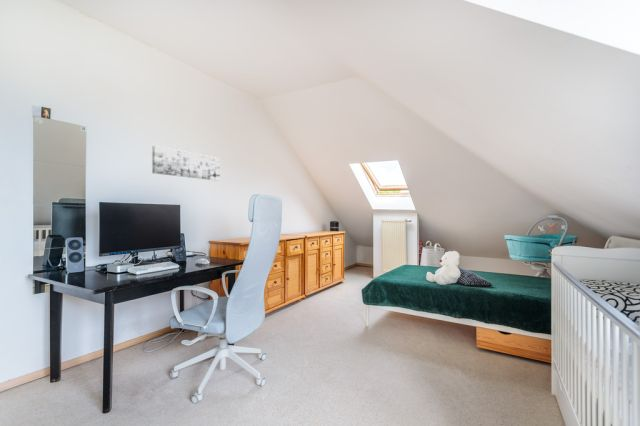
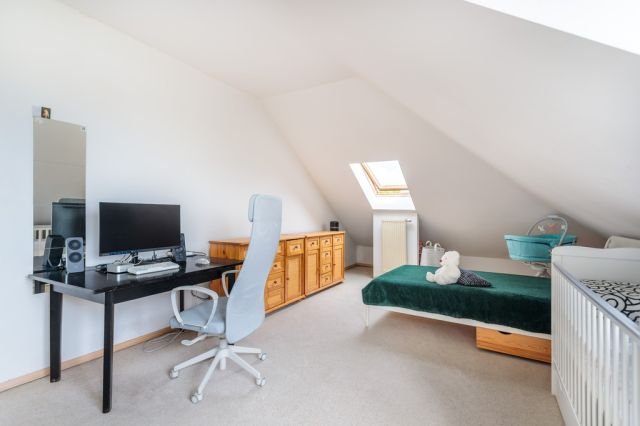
- wall art (189, 165)
